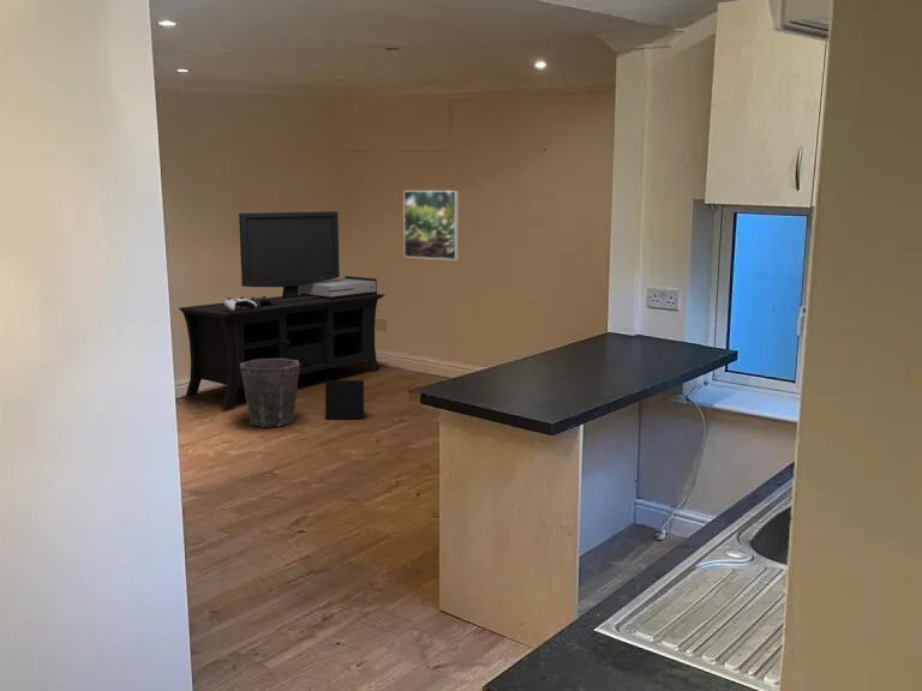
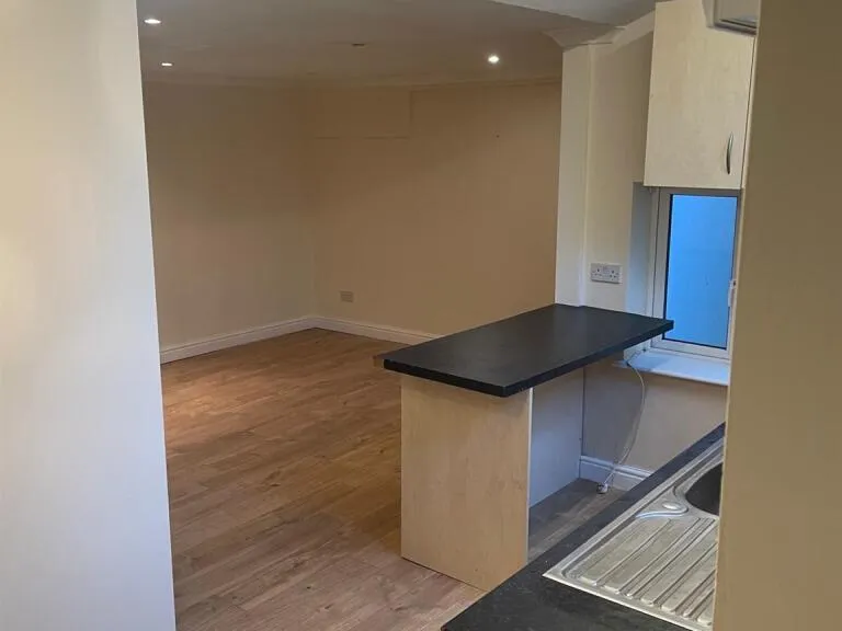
- media console (288, 299)
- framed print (430, 224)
- speaker (346, 396)
- waste bin (270, 392)
